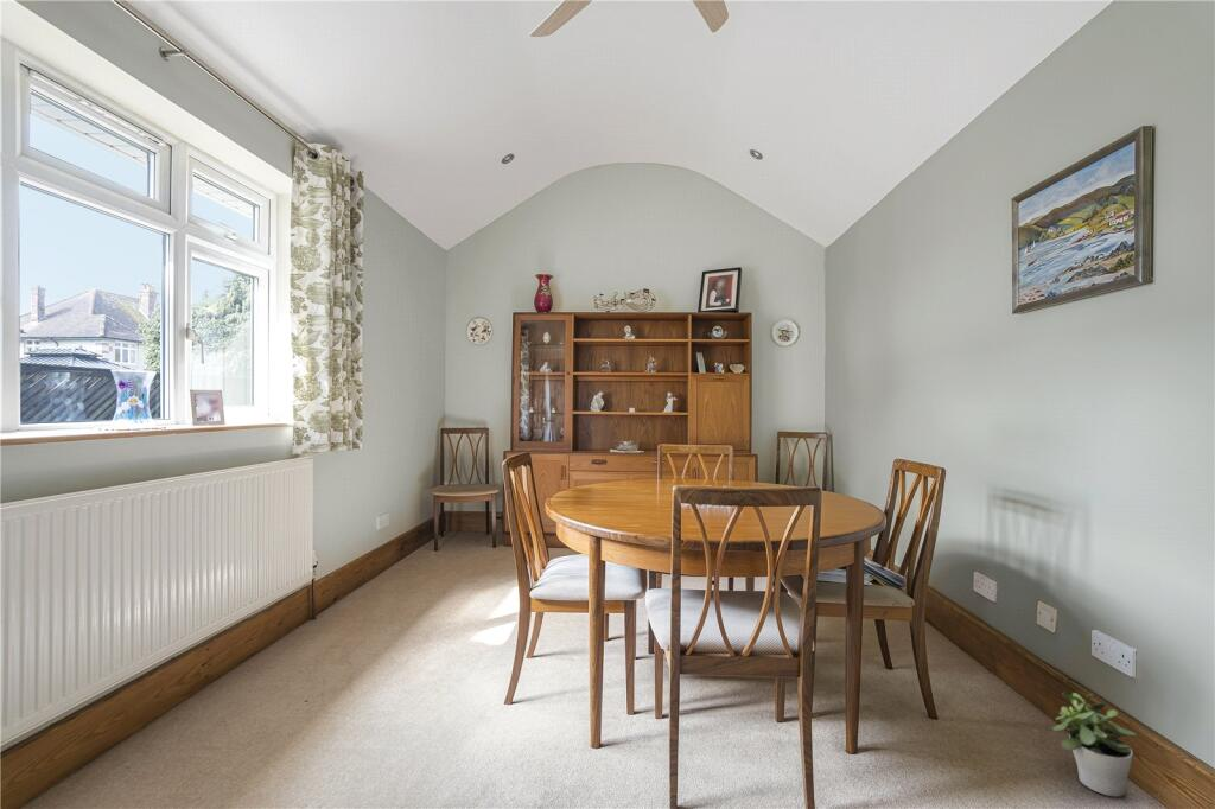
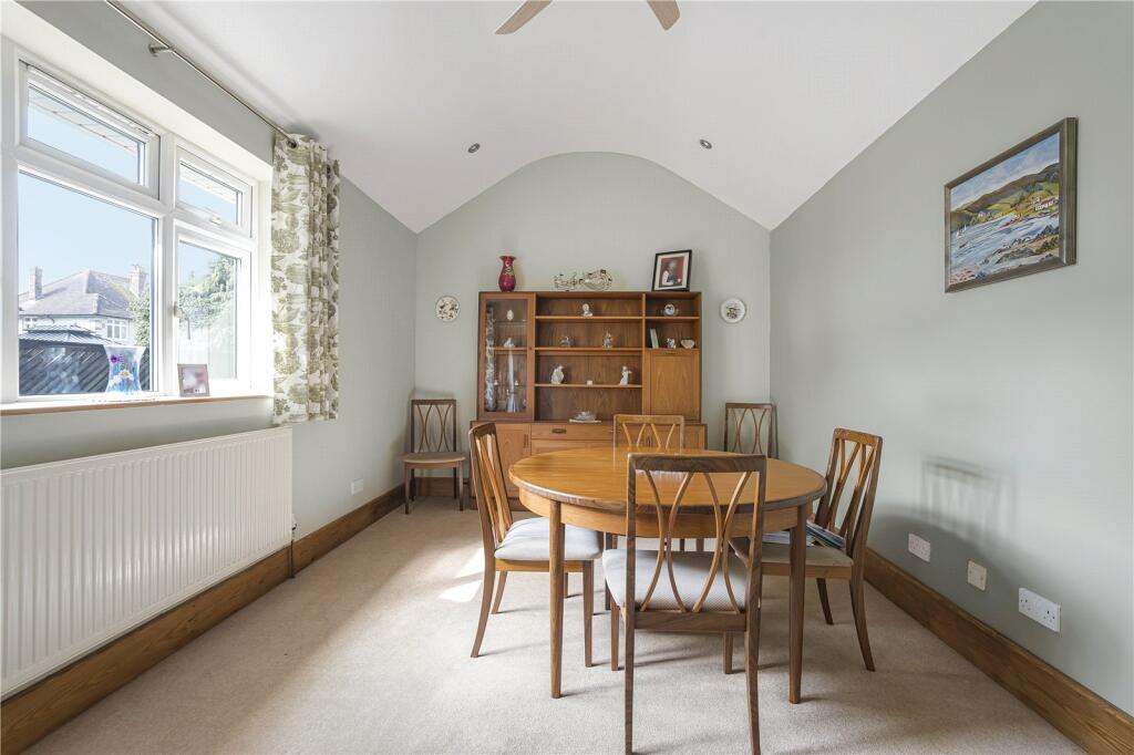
- potted plant (1086, 738)
